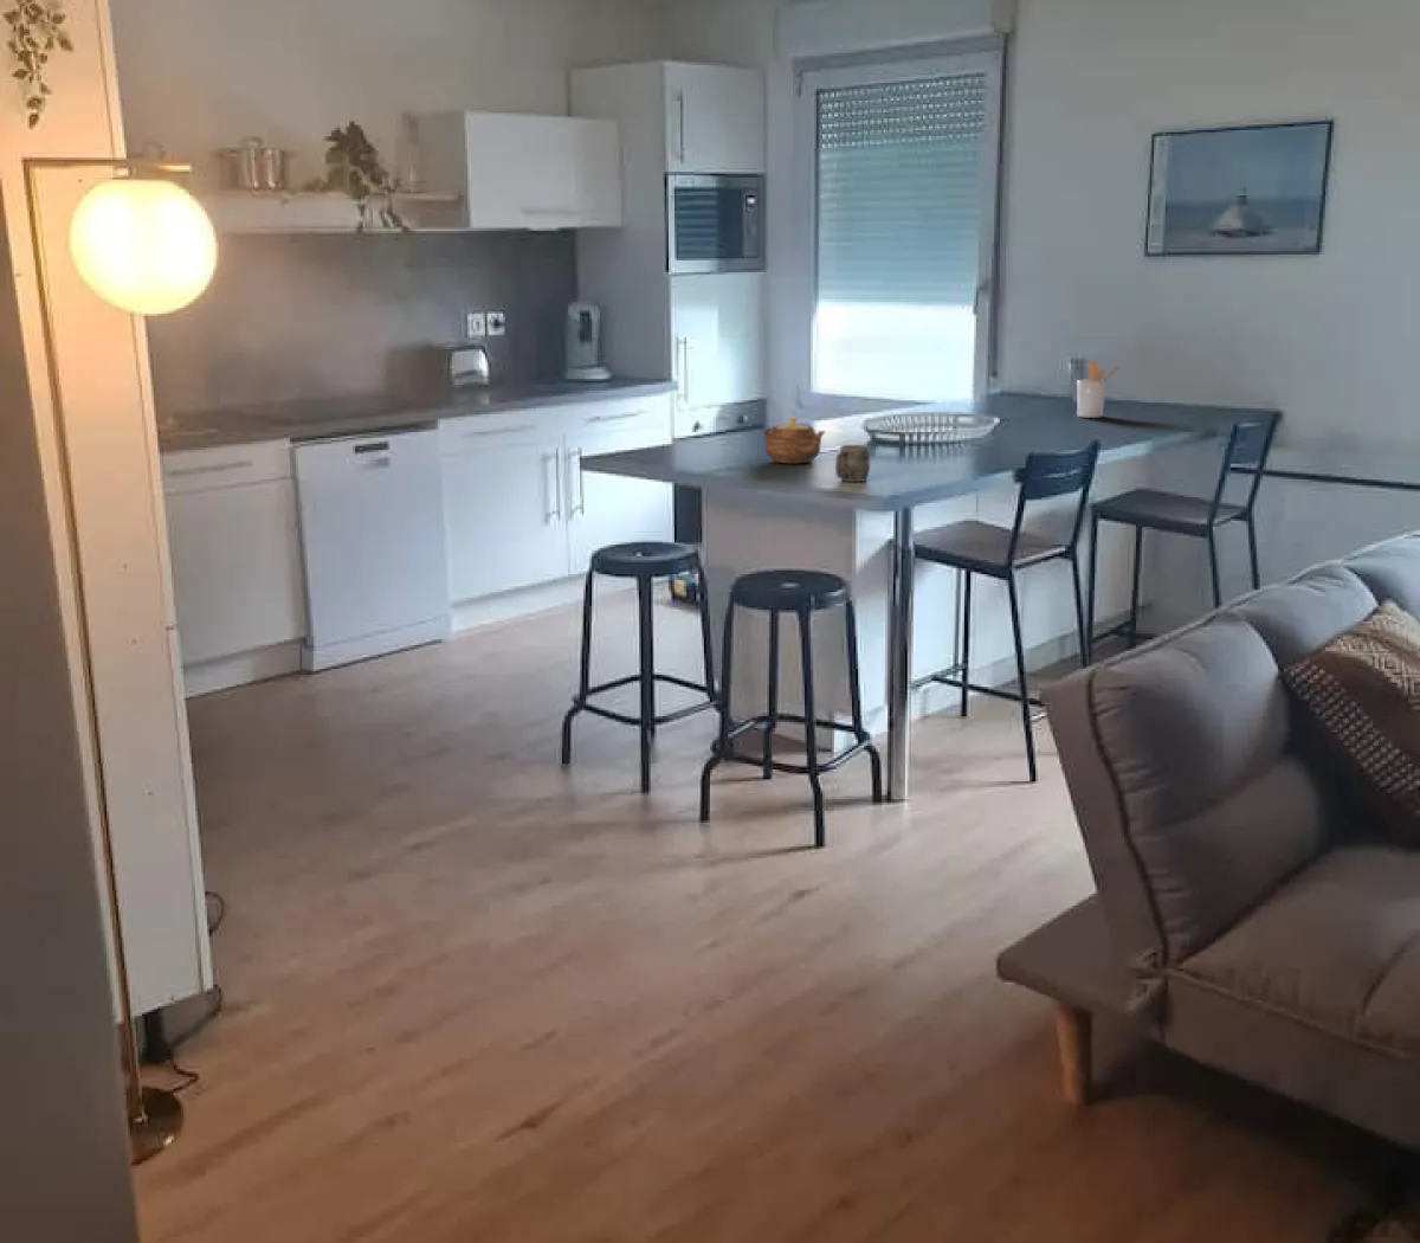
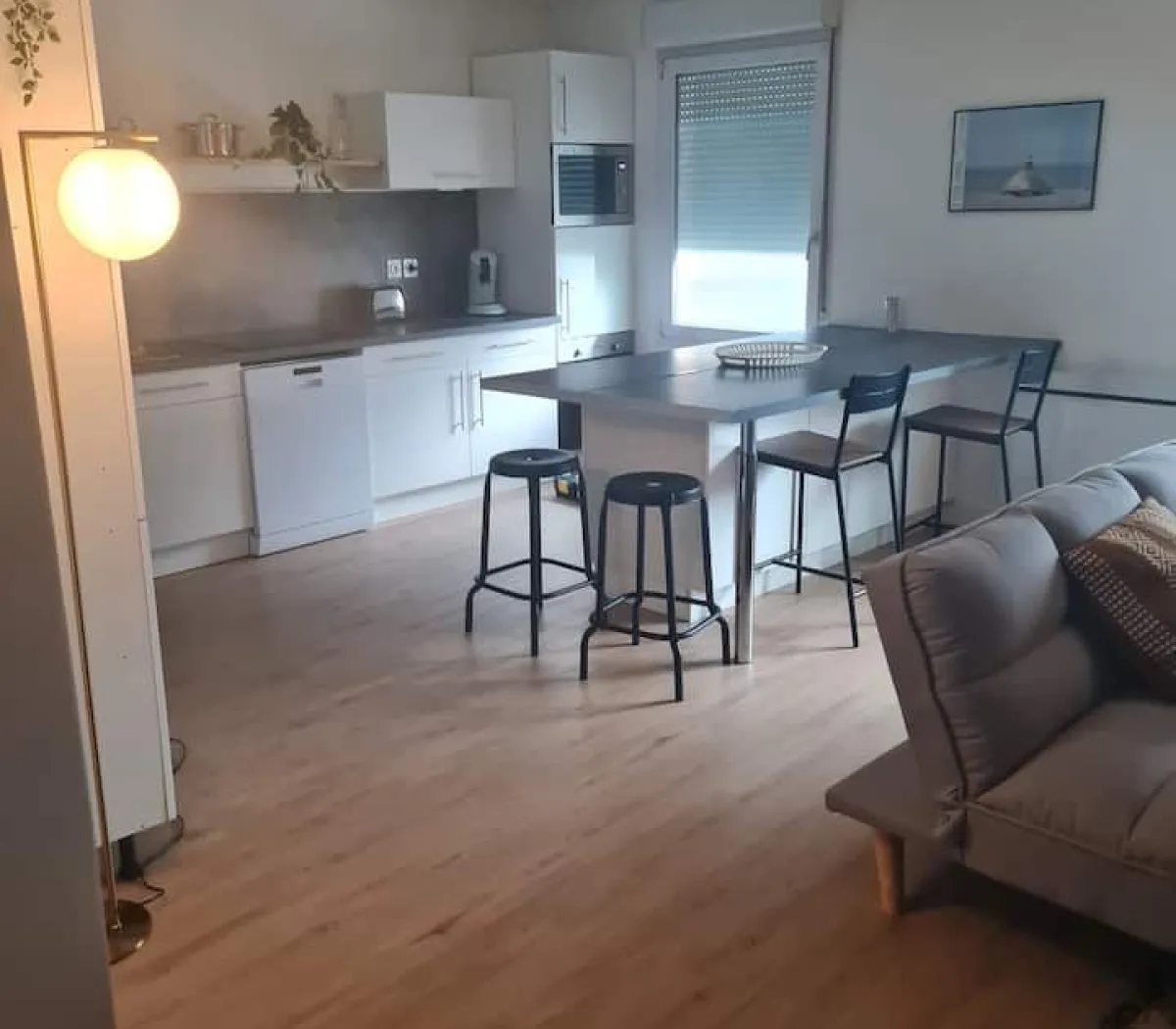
- teapot (795, 440)
- mug (850, 464)
- utensil holder (1098, 389)
